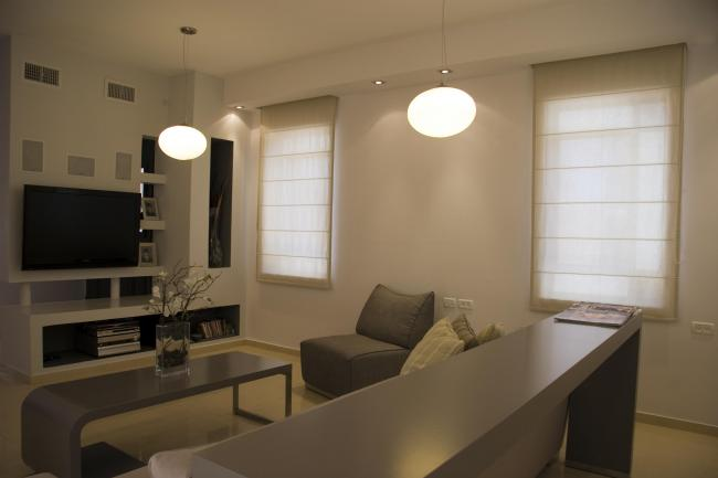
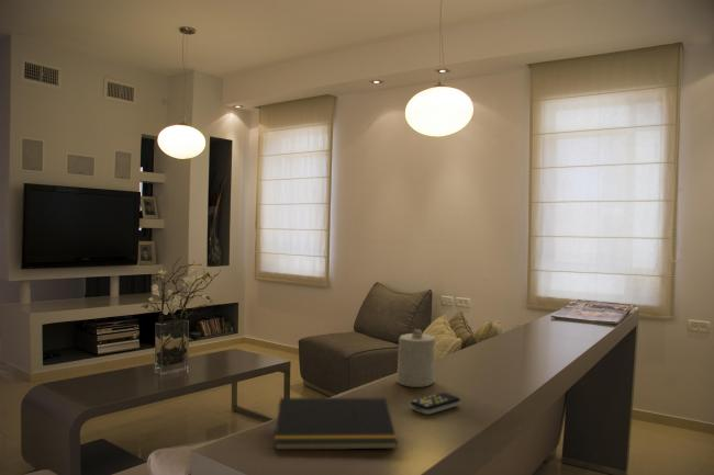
+ candle (416, 354)
+ notepad (334, 421)
+ remote control (435, 403)
